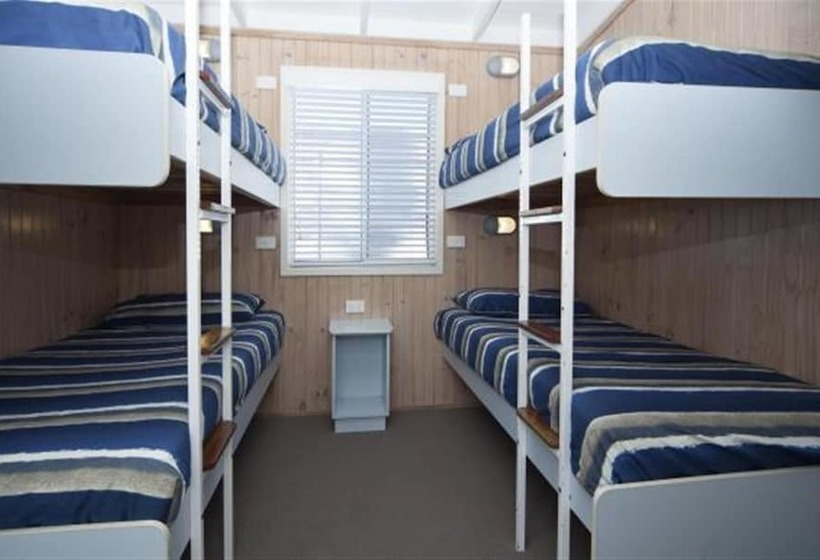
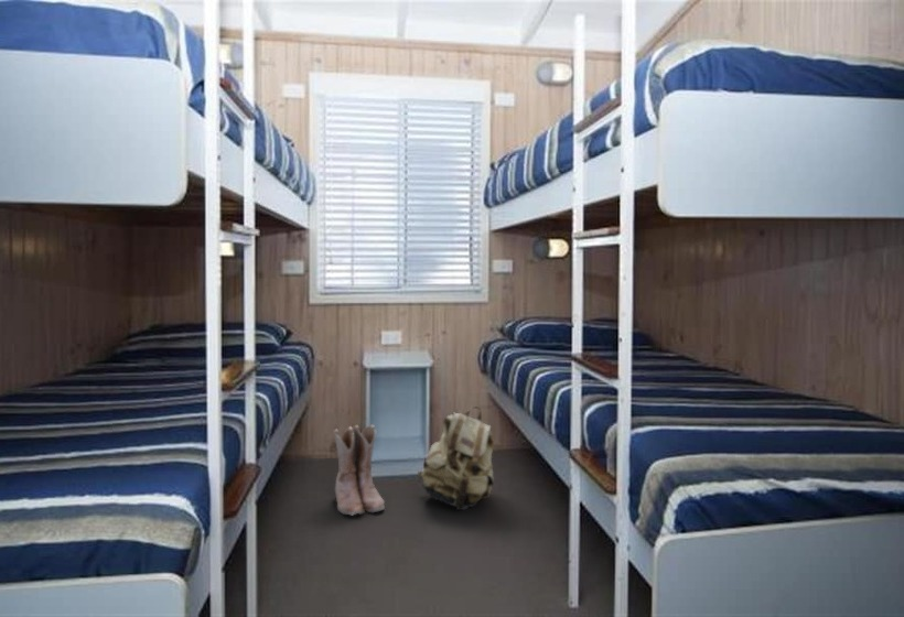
+ backpack (455, 454)
+ boots (358, 466)
